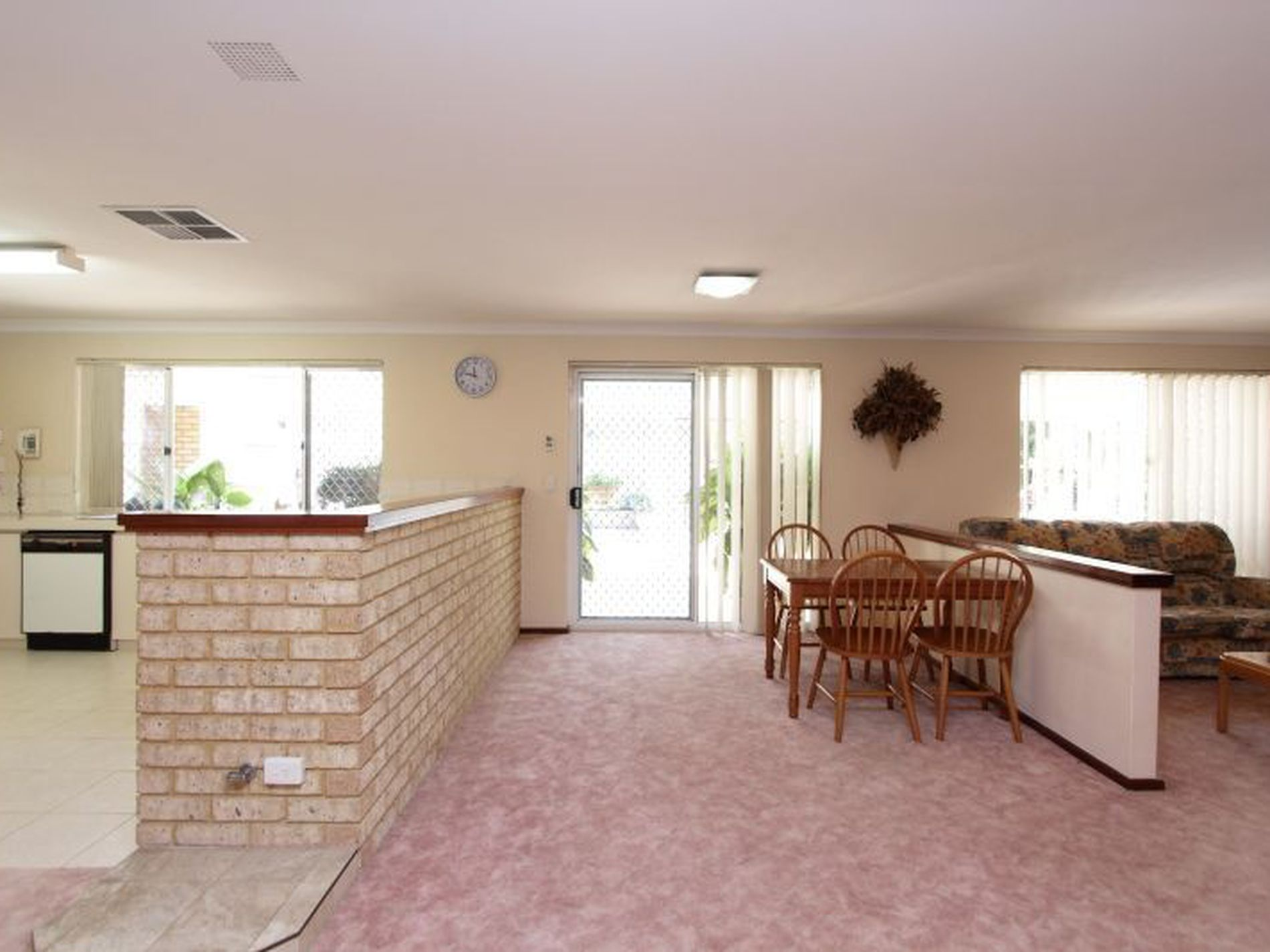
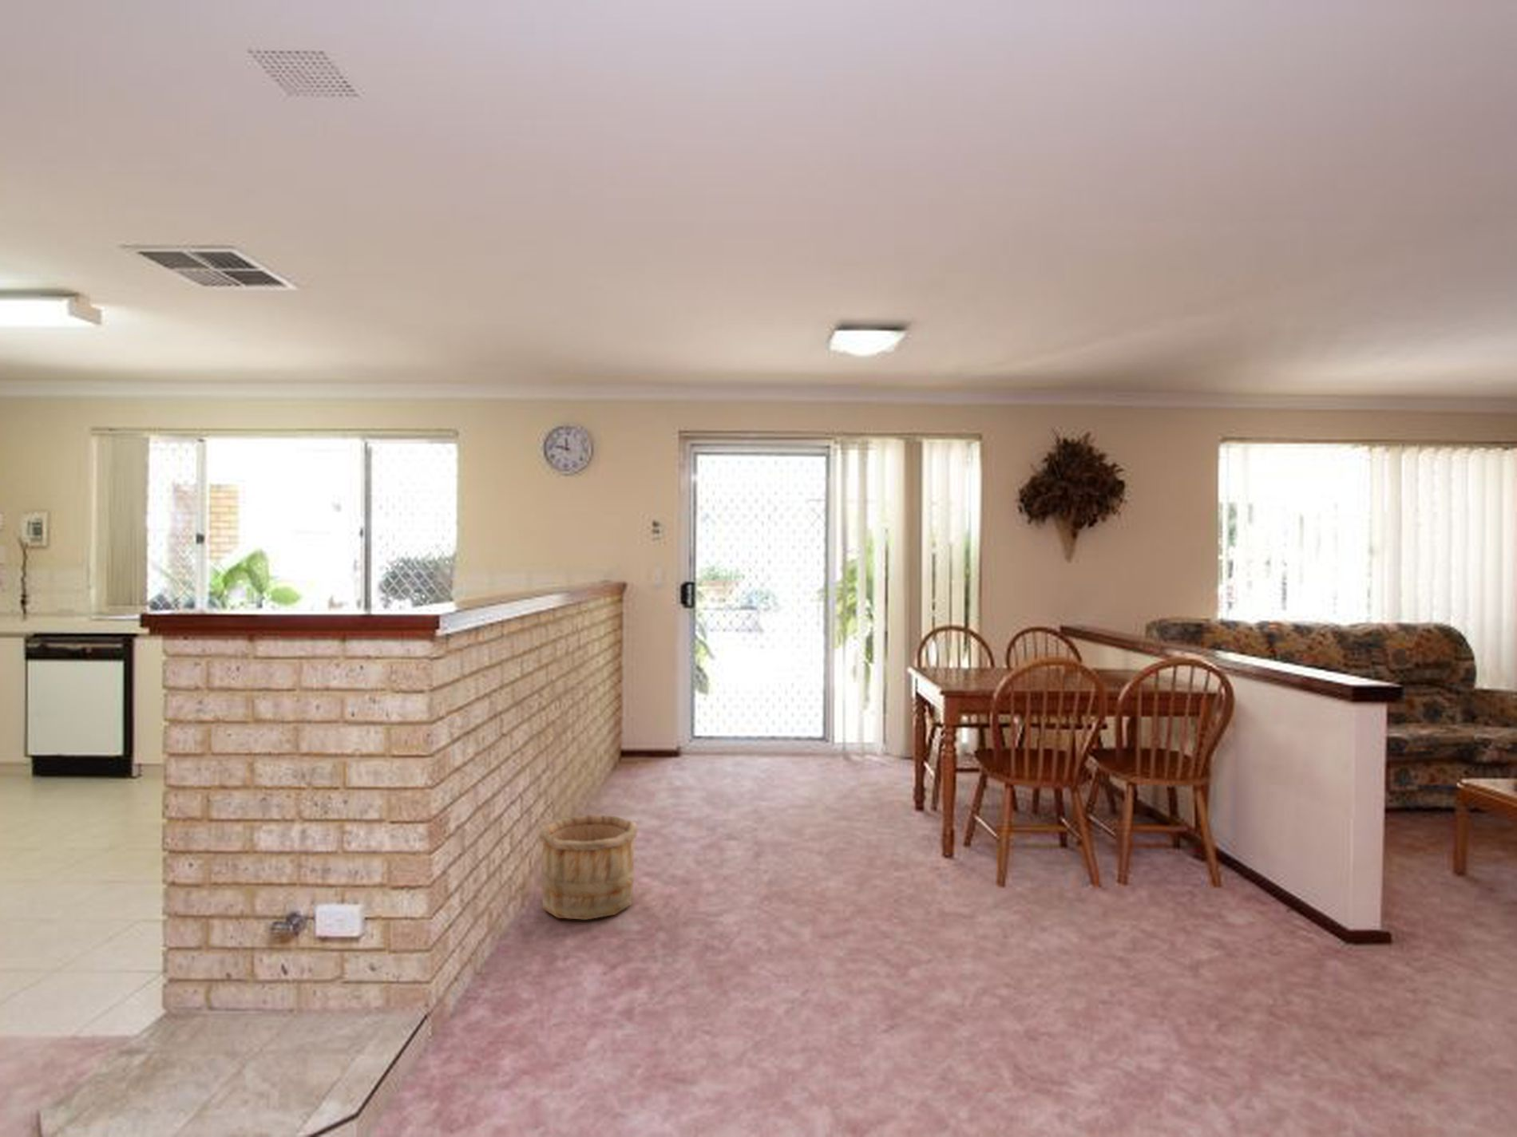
+ wooden bucket (588, 865)
